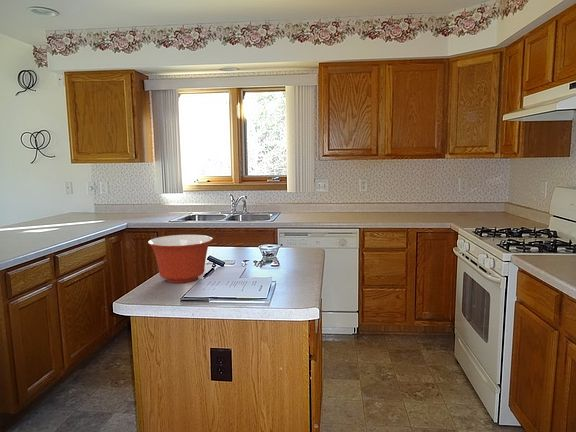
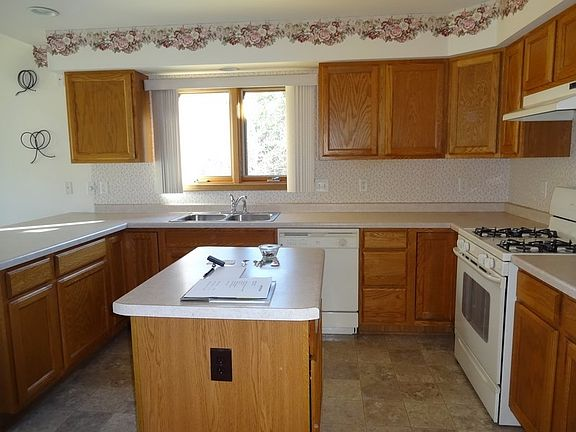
- mixing bowl (181, 259)
